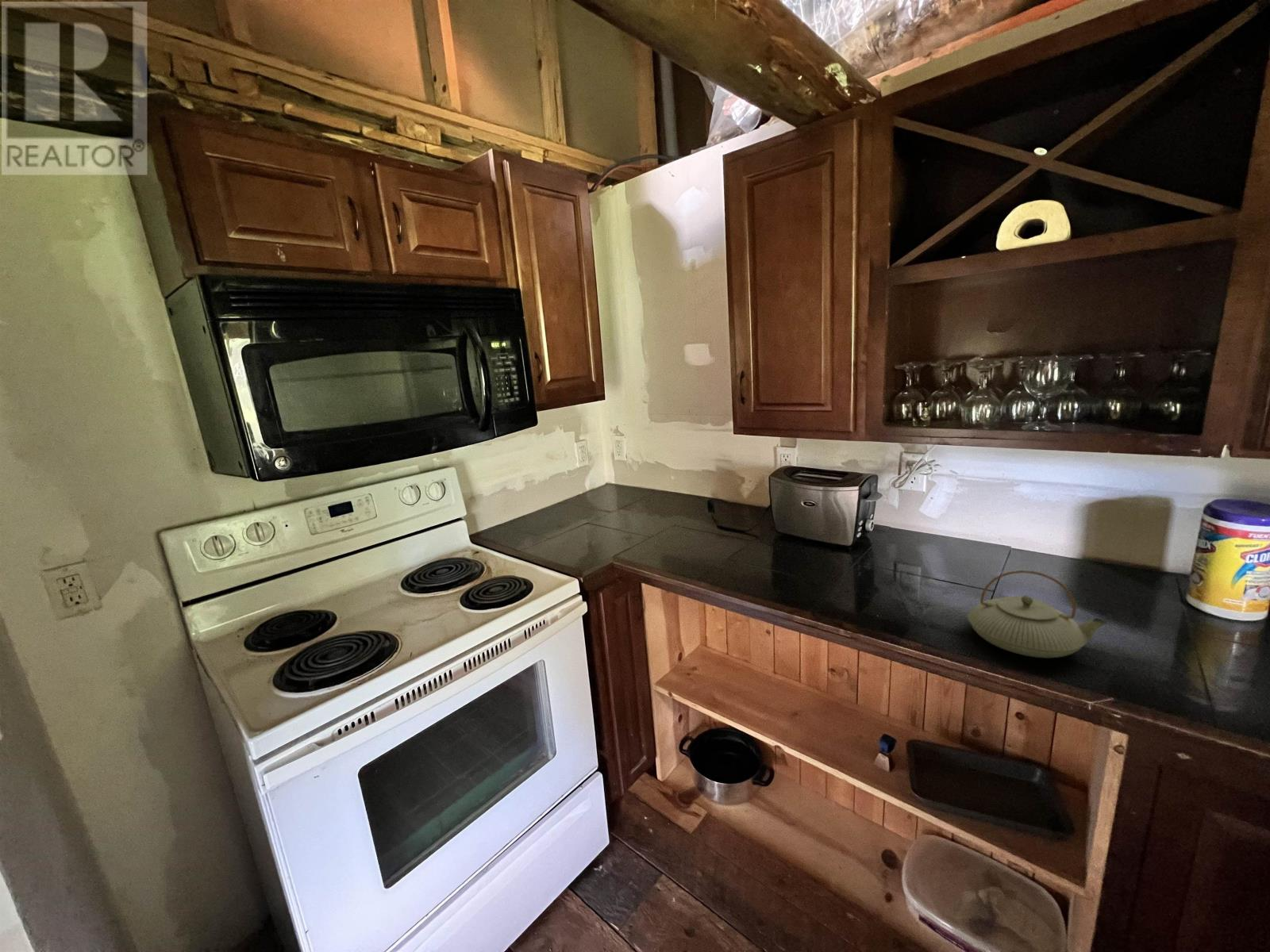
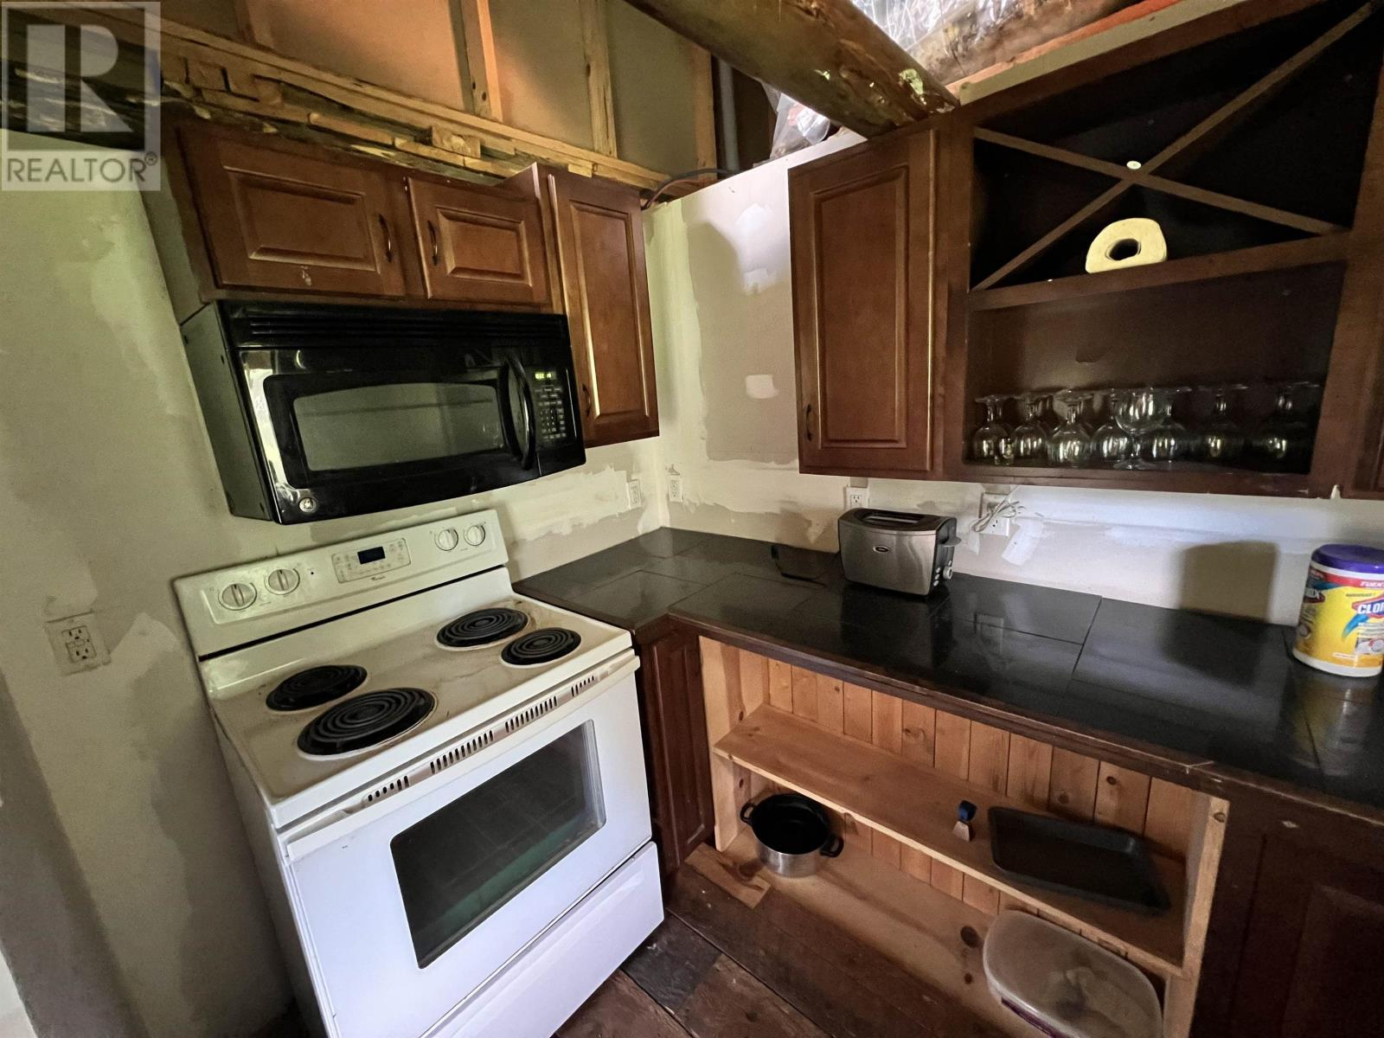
- teapot (1034, 608)
